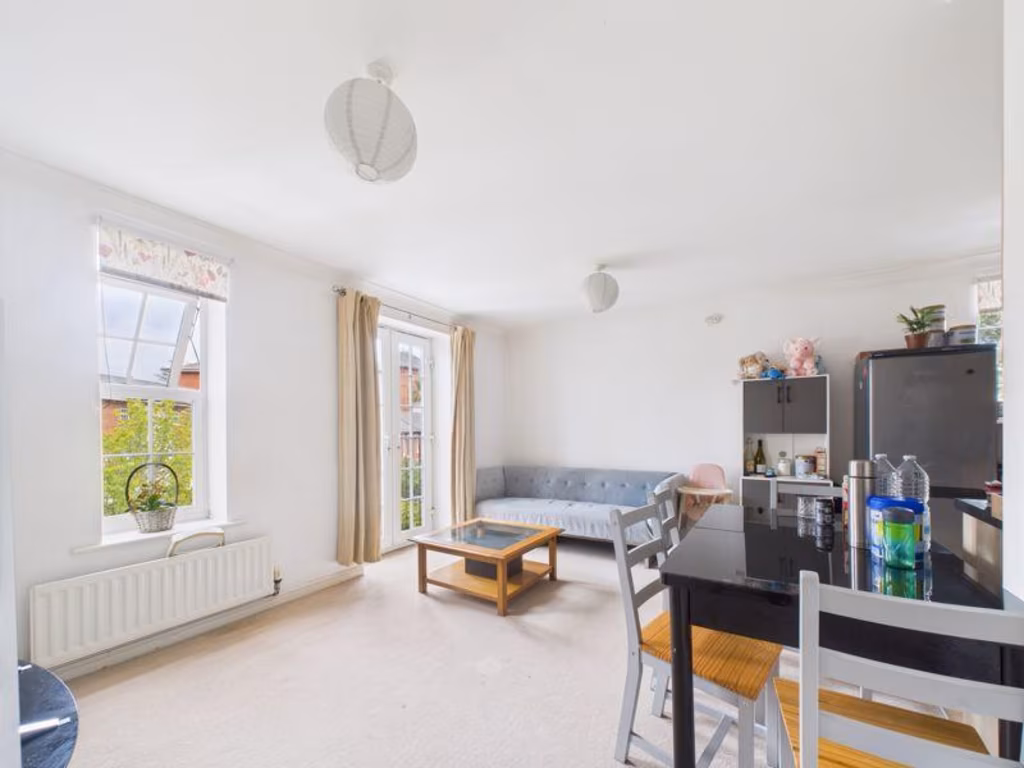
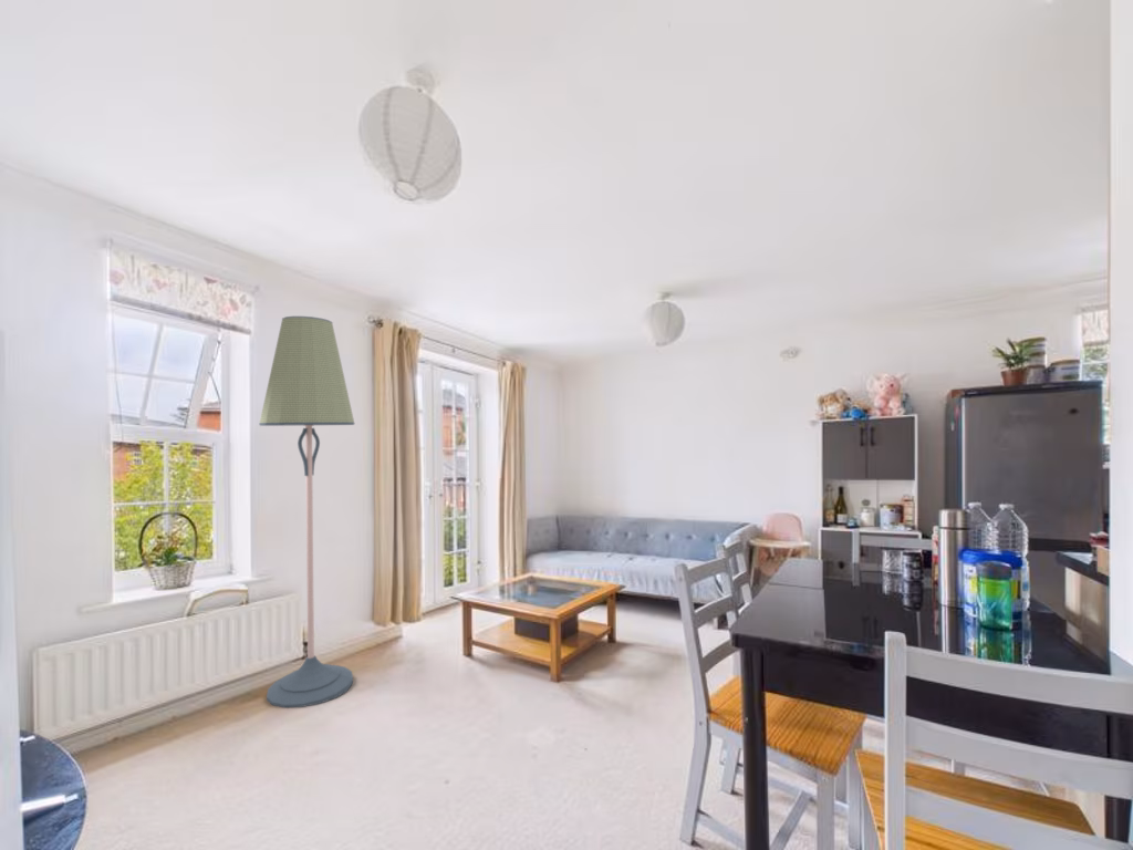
+ floor lamp (309, 505)
